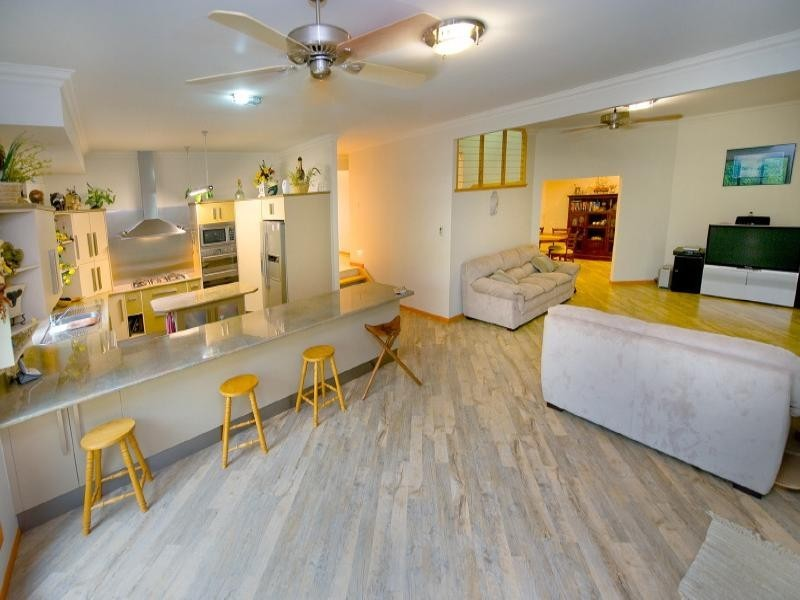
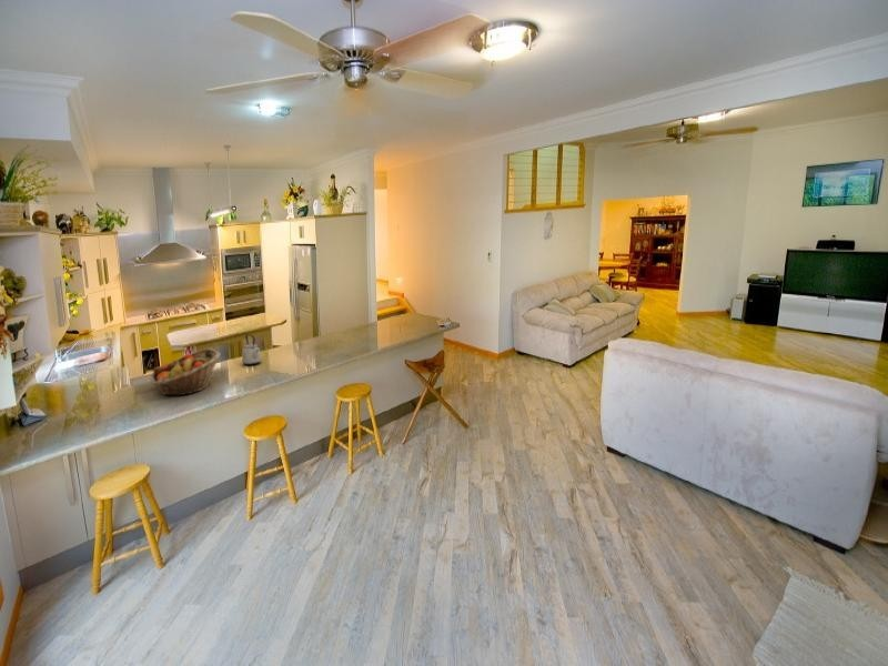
+ kettle (252, 350)
+ fruit basket (186, 371)
